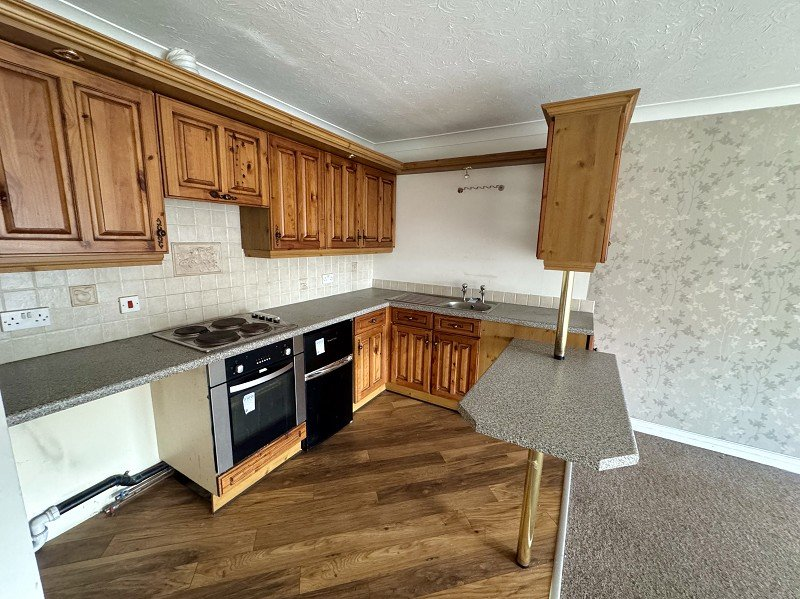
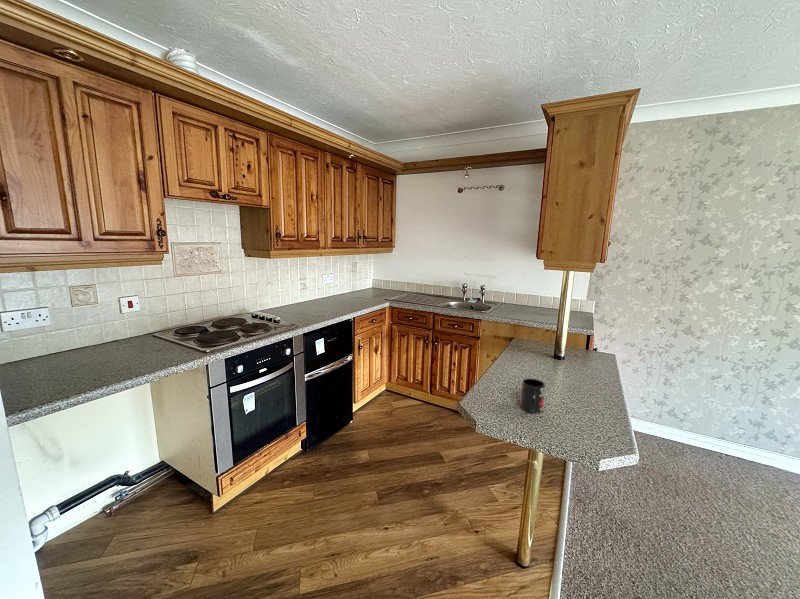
+ mug (532, 397)
